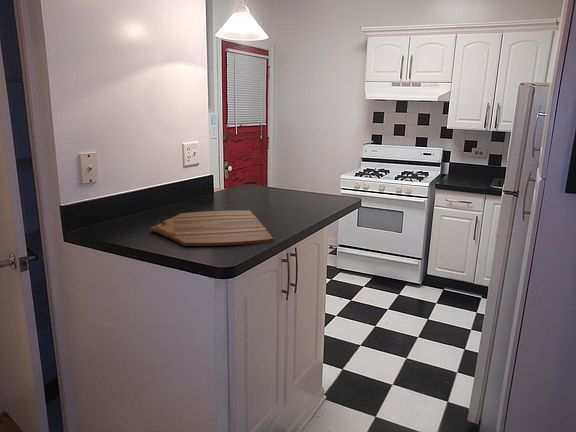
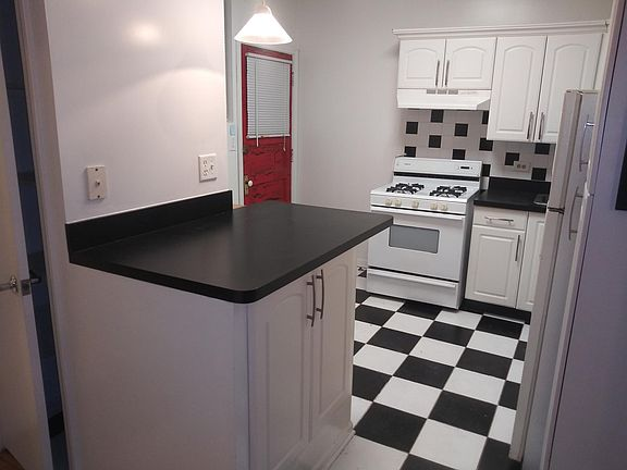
- cutting board (207, 224)
